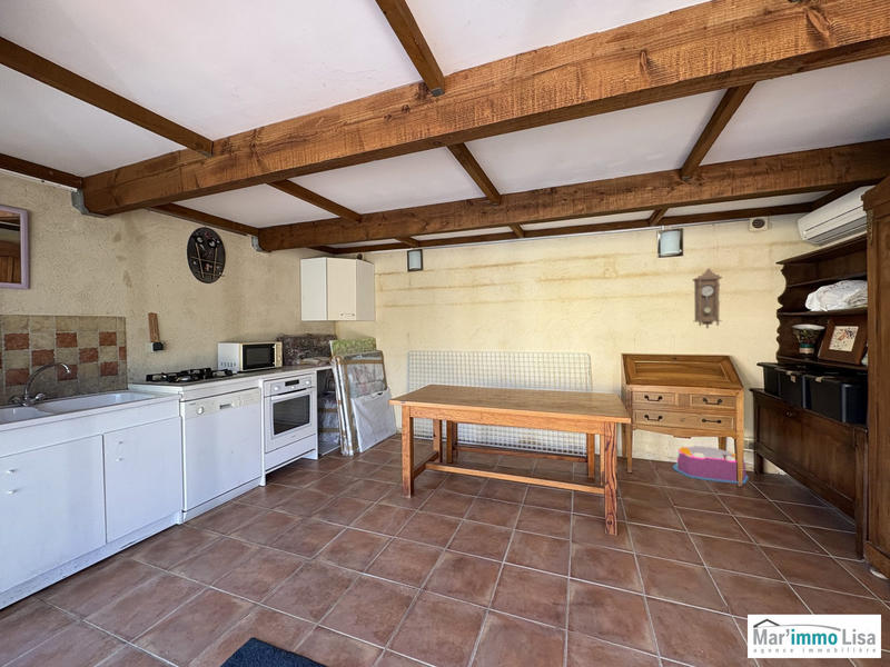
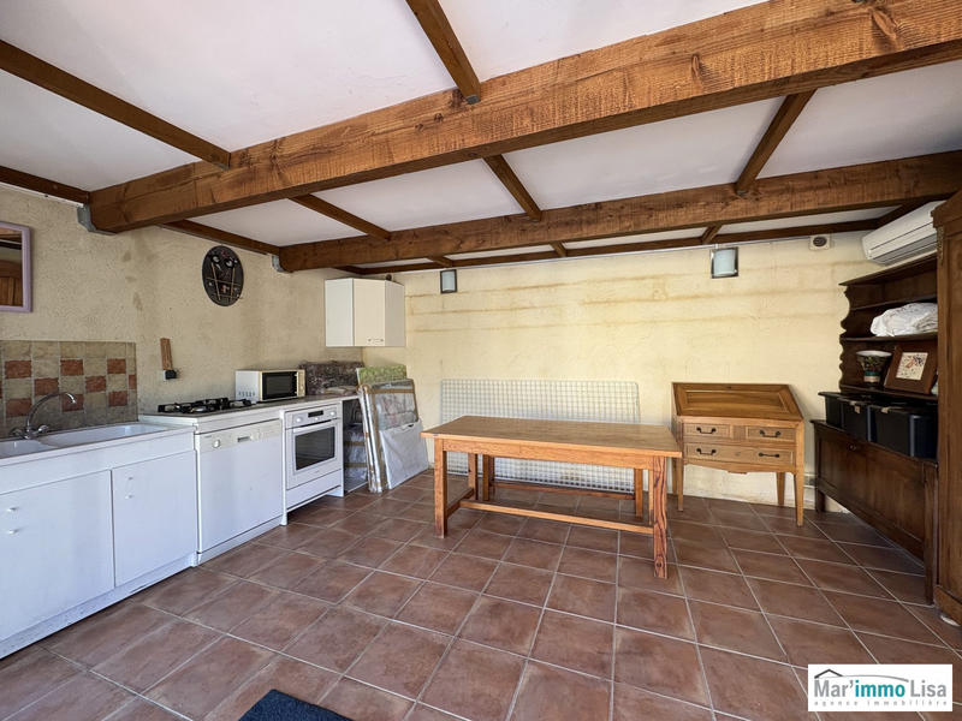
- pendulum clock (706, 298)
- storage bin (709, 459)
